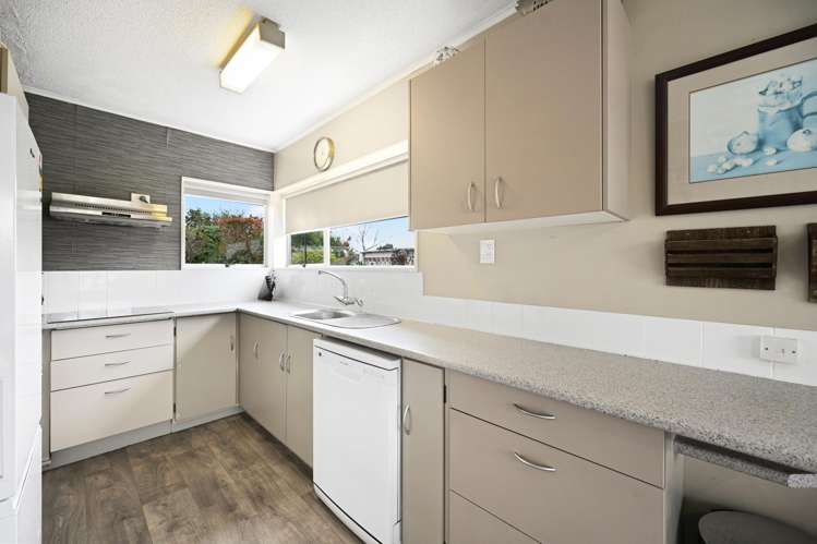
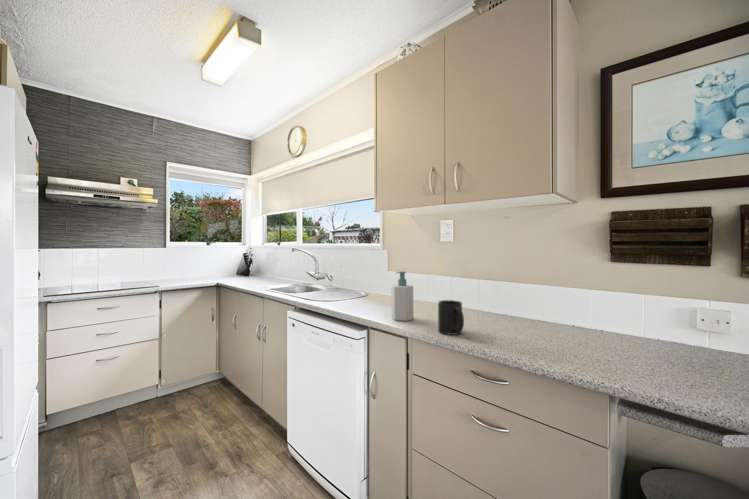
+ mug (452, 317)
+ soap bottle (402, 295)
